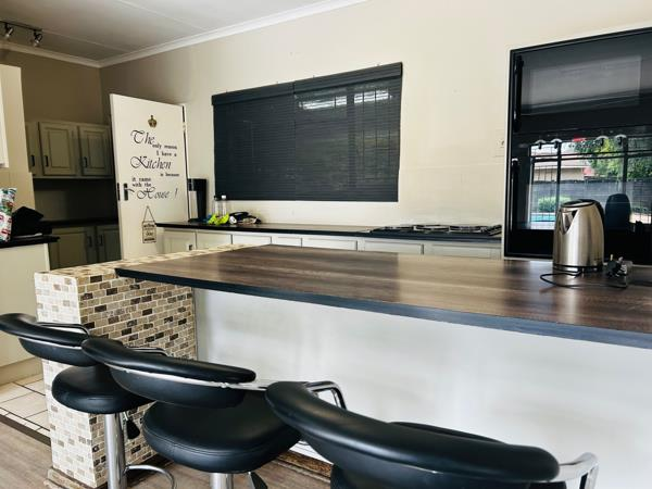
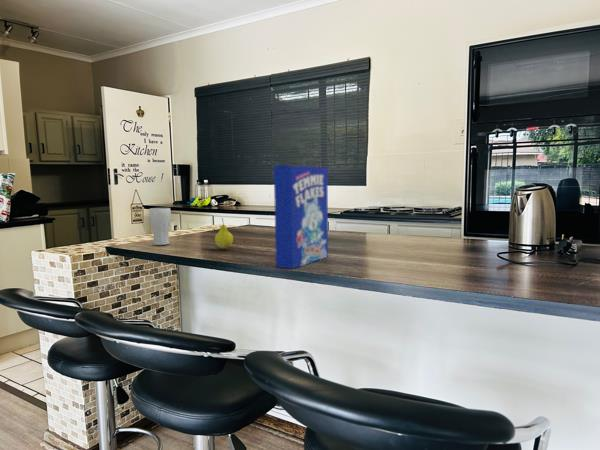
+ cereal box (302, 214)
+ drinking glass (160, 226)
+ fruit (223, 233)
